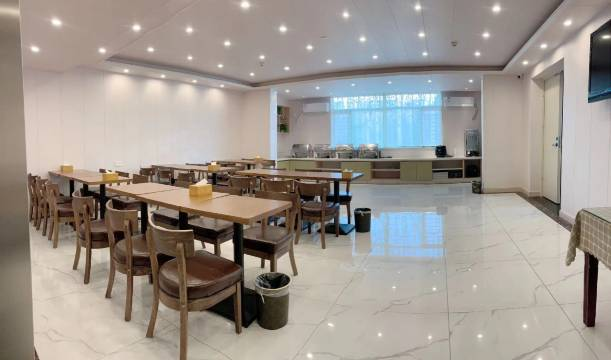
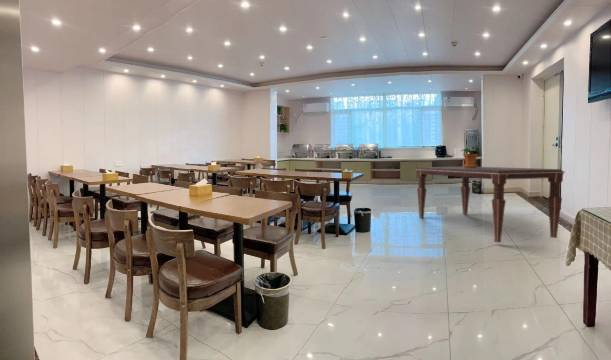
+ dining table (469, 193)
+ potted plant (468, 157)
